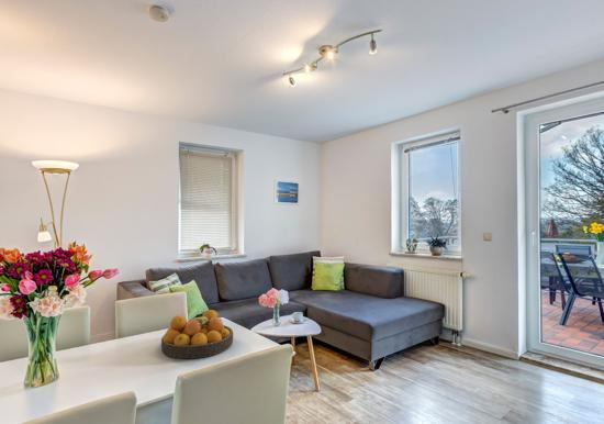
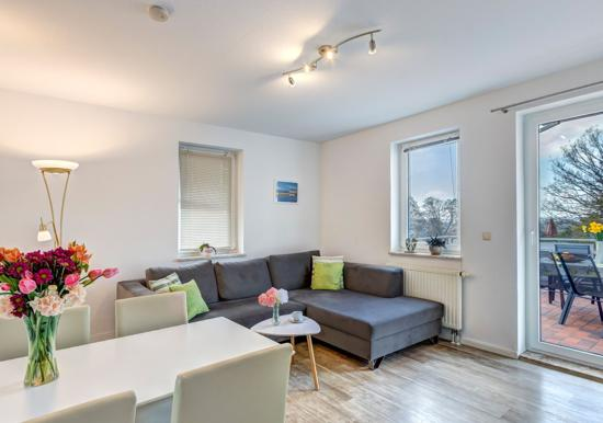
- fruit bowl (198, 328)
